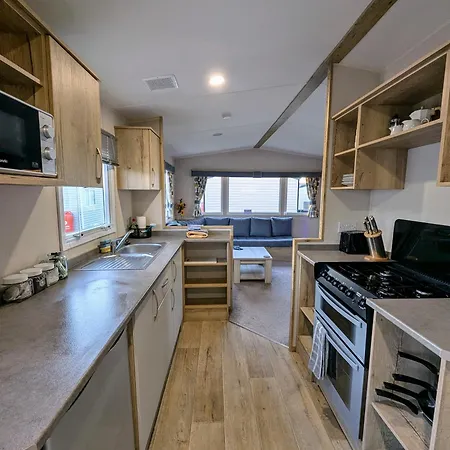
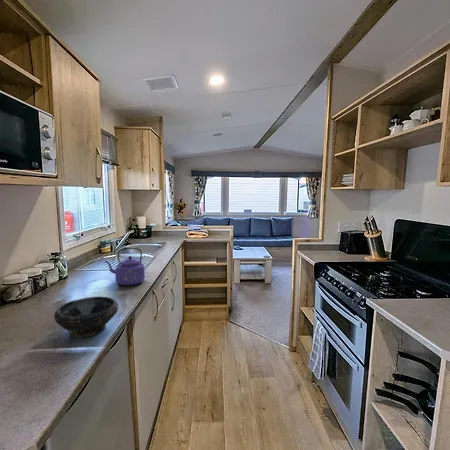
+ bowl (88, 317)
+ kettle (125, 265)
